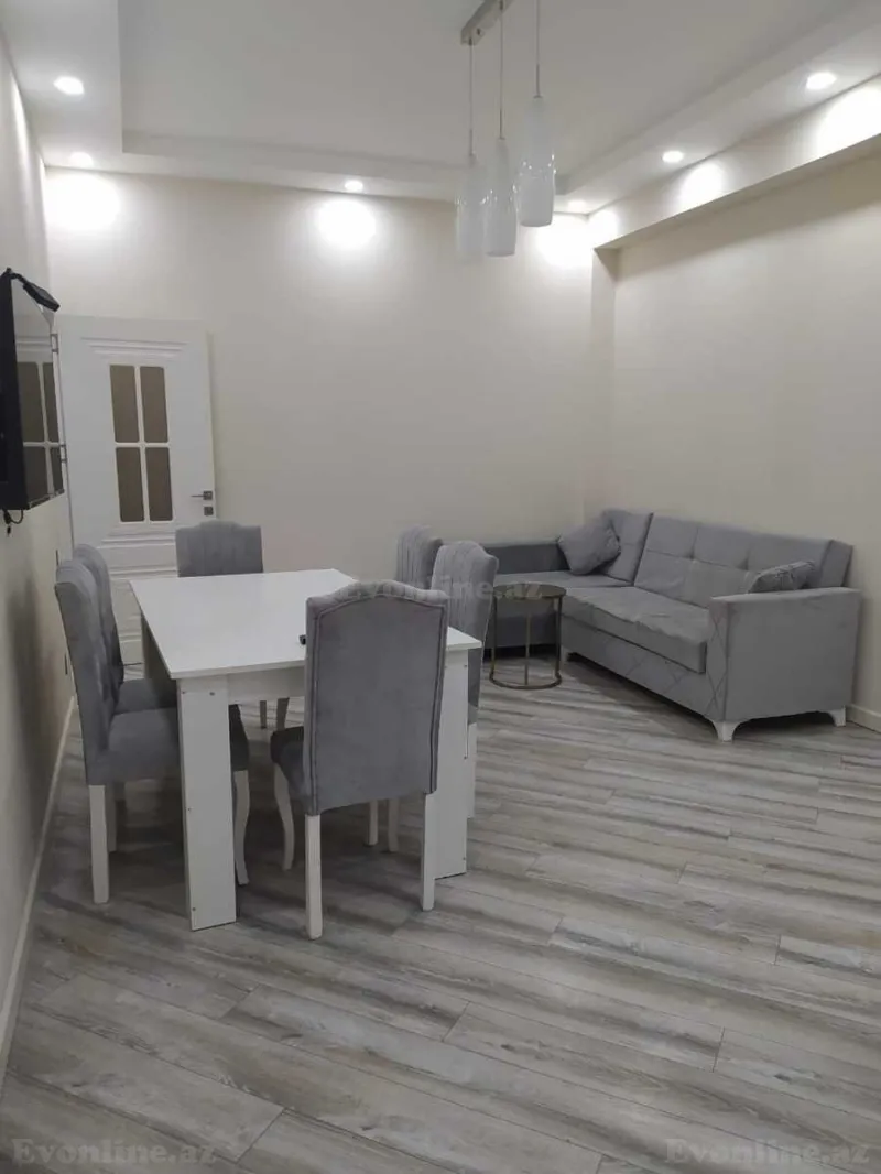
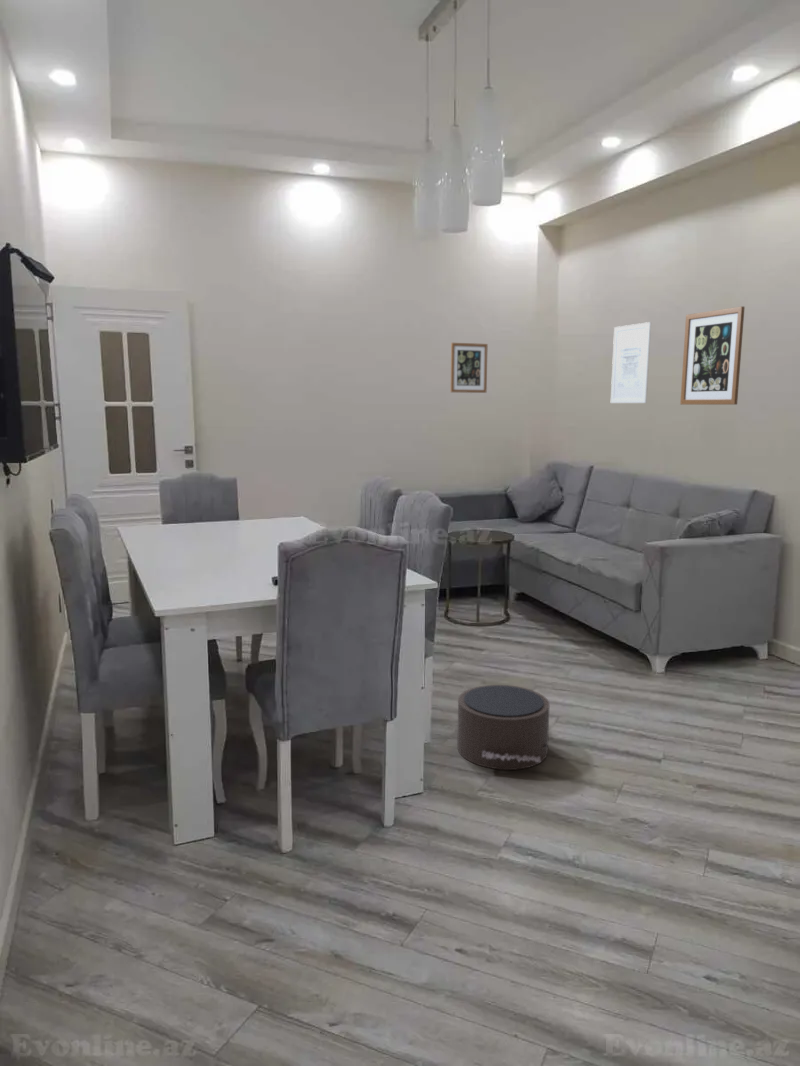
+ wall art (469, 368)
+ wall art (630, 364)
+ pouf (510, 725)
+ wall art (710, 358)
